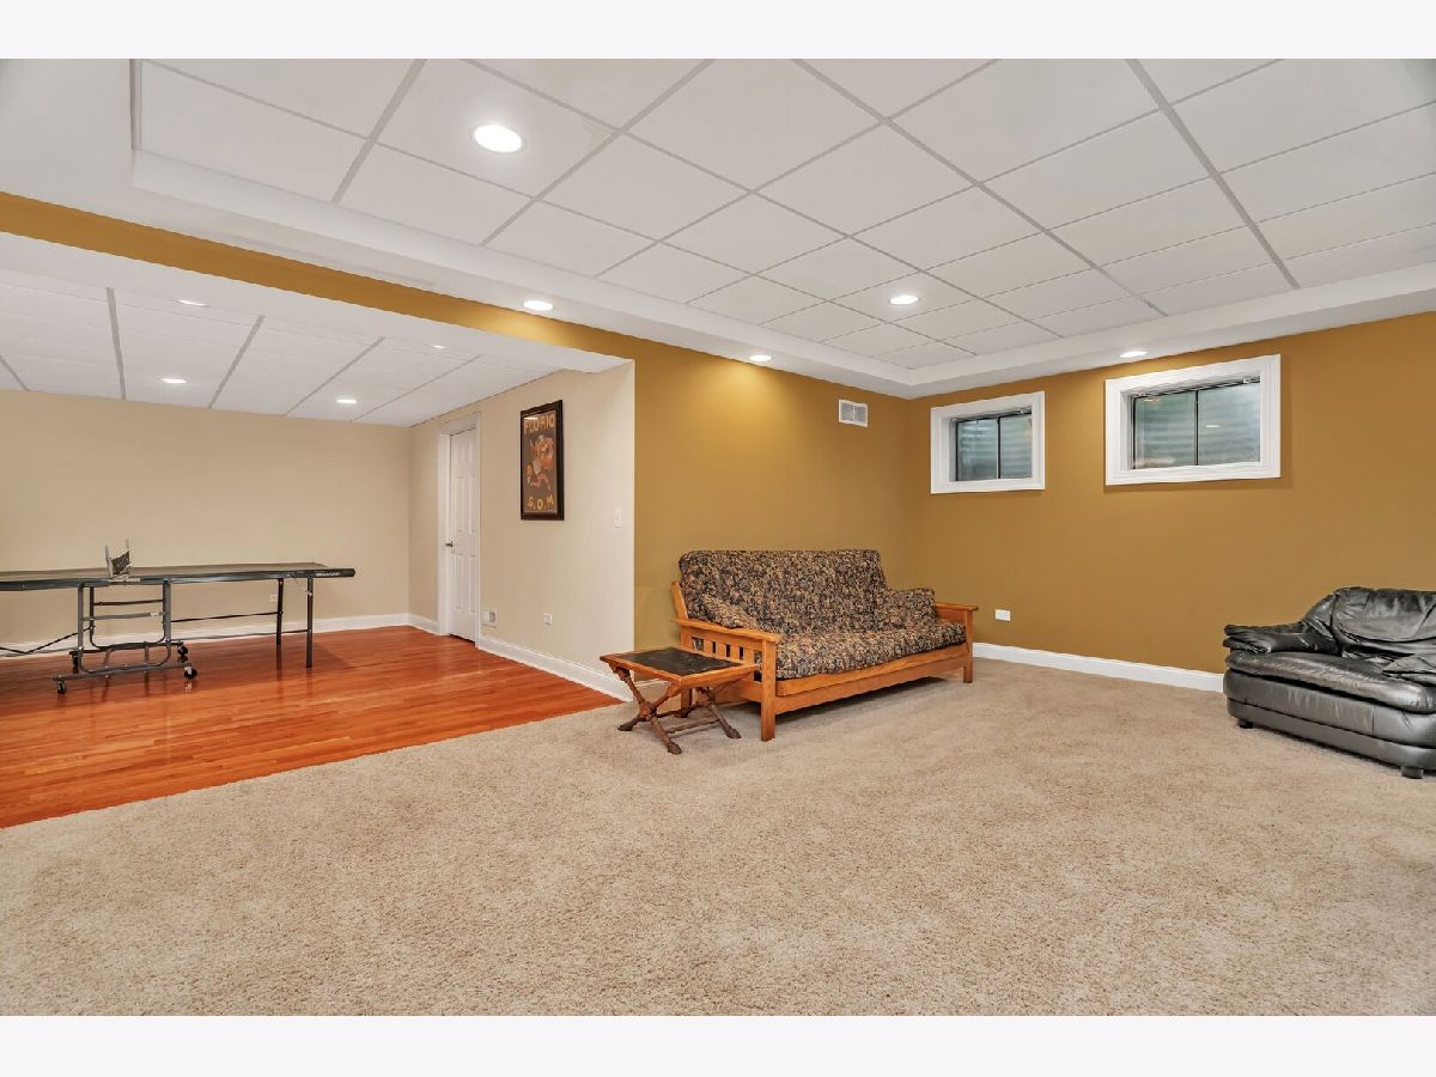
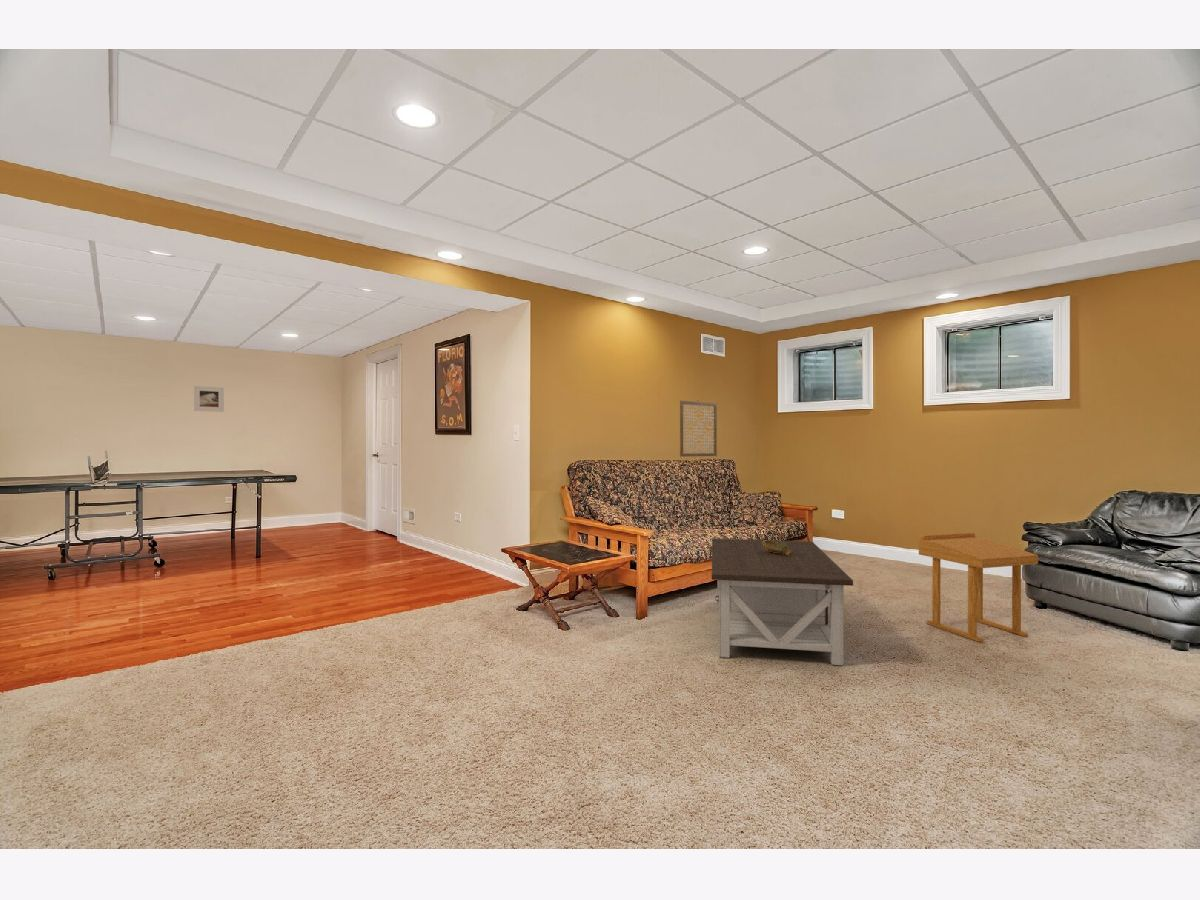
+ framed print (209, 399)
+ coffee table (769, 591)
+ decorative bowl (778, 546)
+ wall art (698, 427)
+ side table (975, 584)
